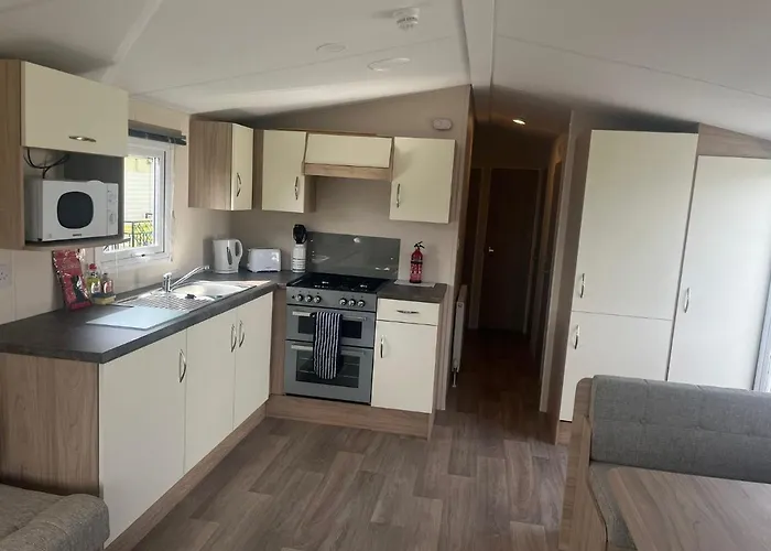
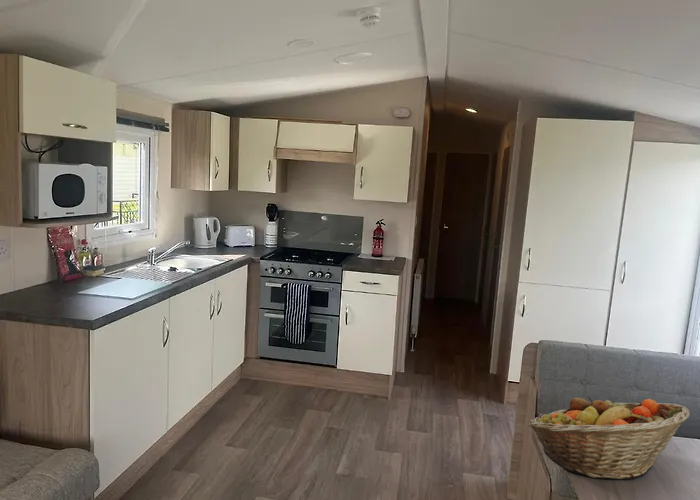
+ fruit basket (606, 428)
